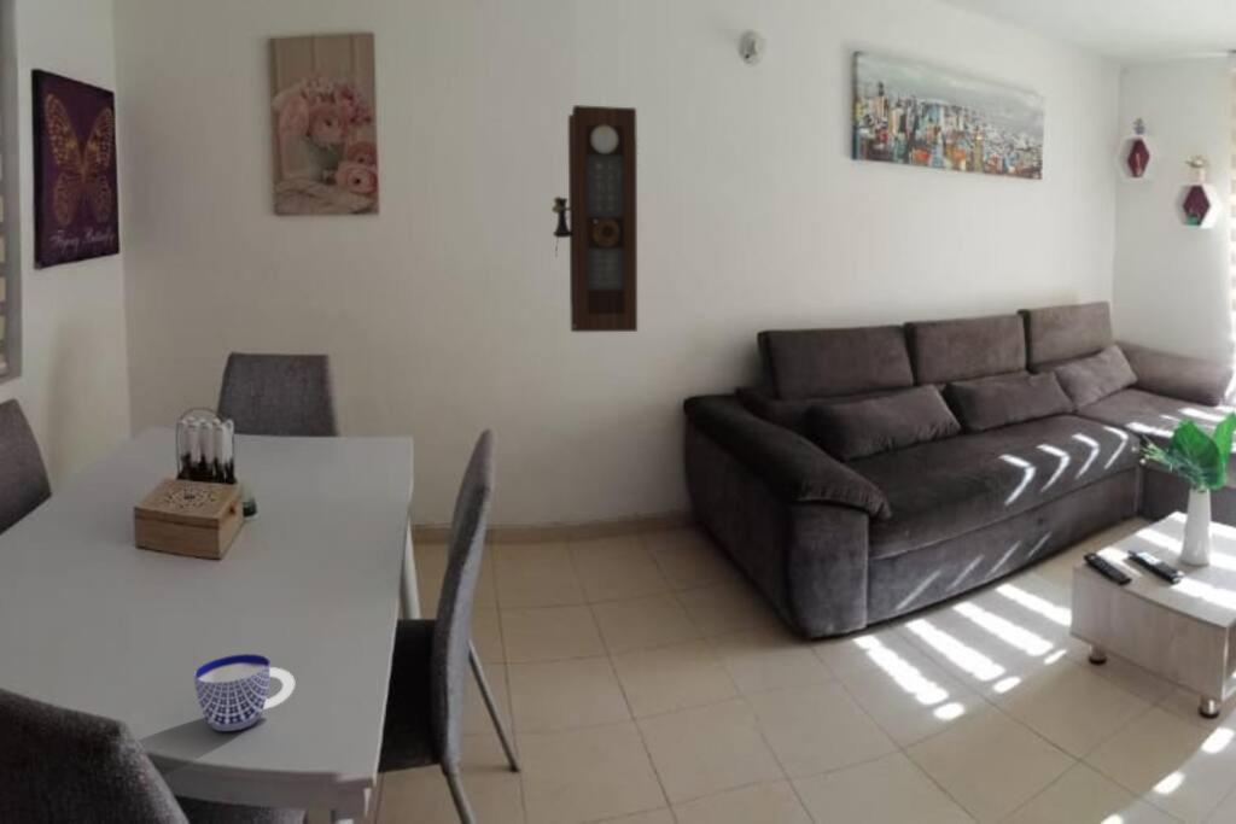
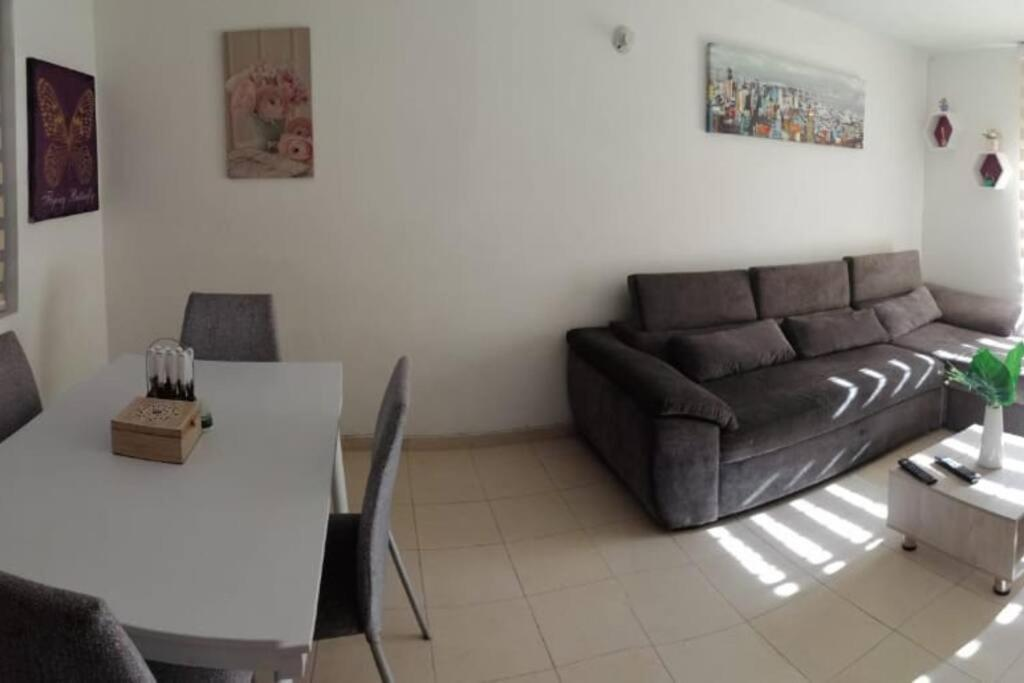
- cup (246, 691)
- pendulum clock (593, 222)
